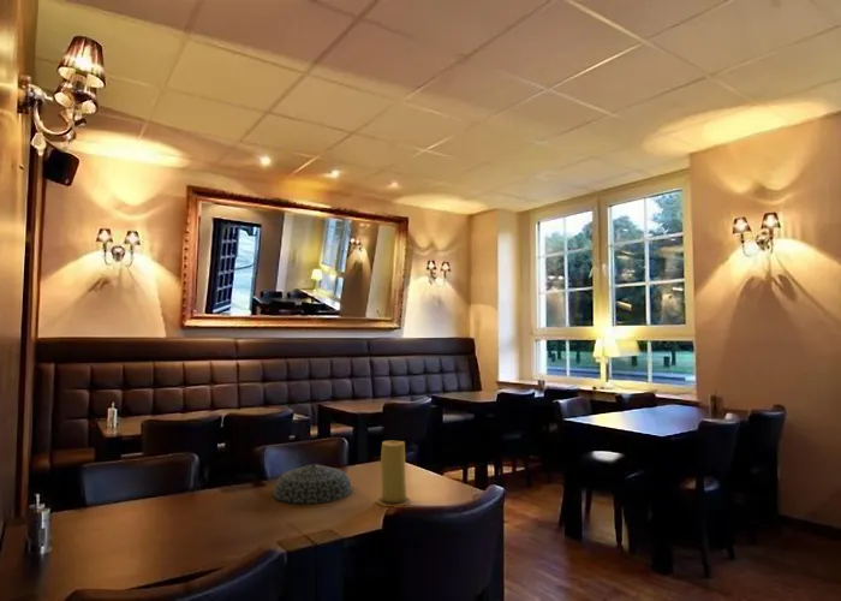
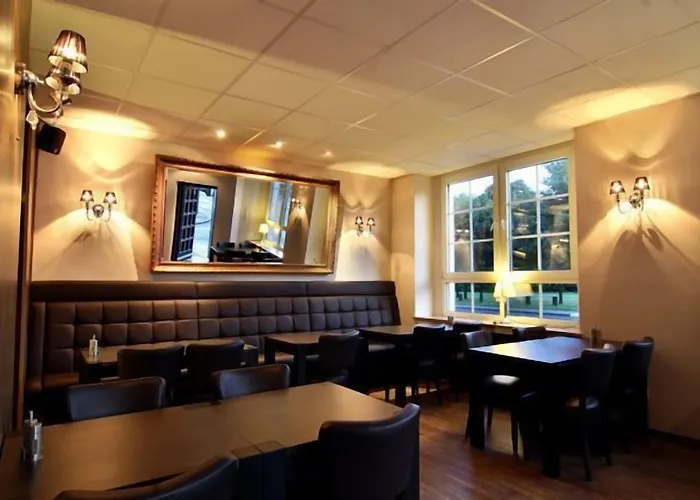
- bowl (312, 477)
- candle (393, 471)
